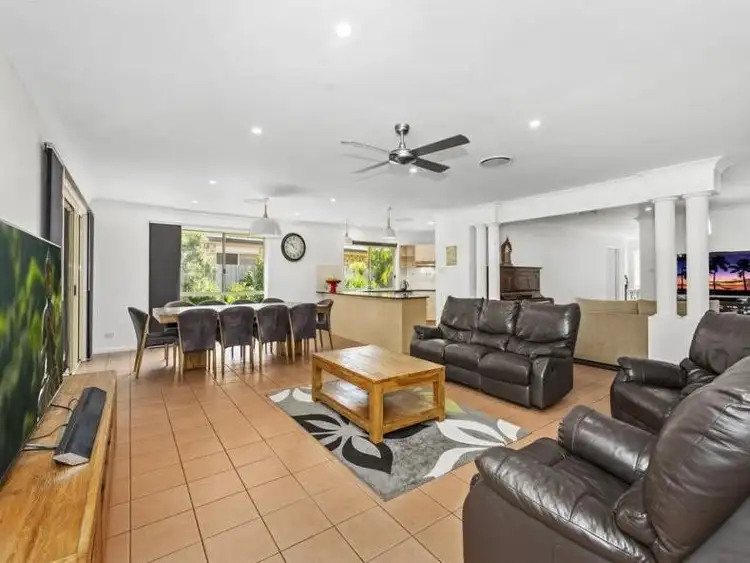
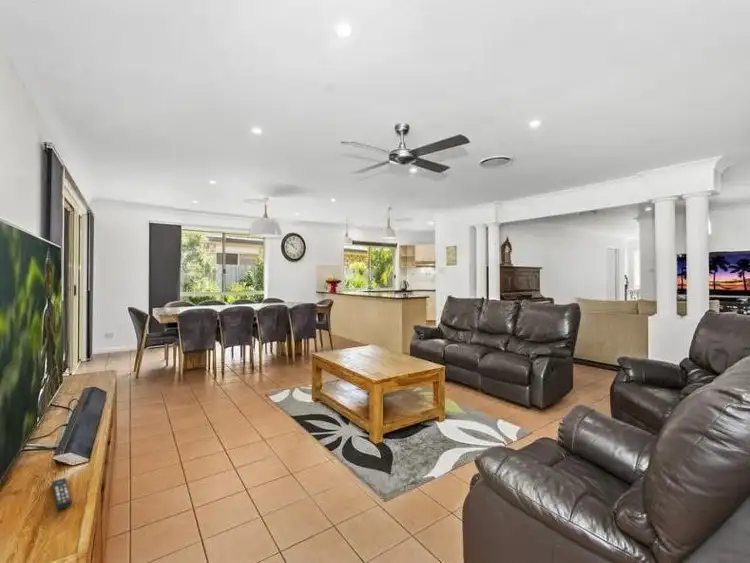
+ remote control (61, 492)
